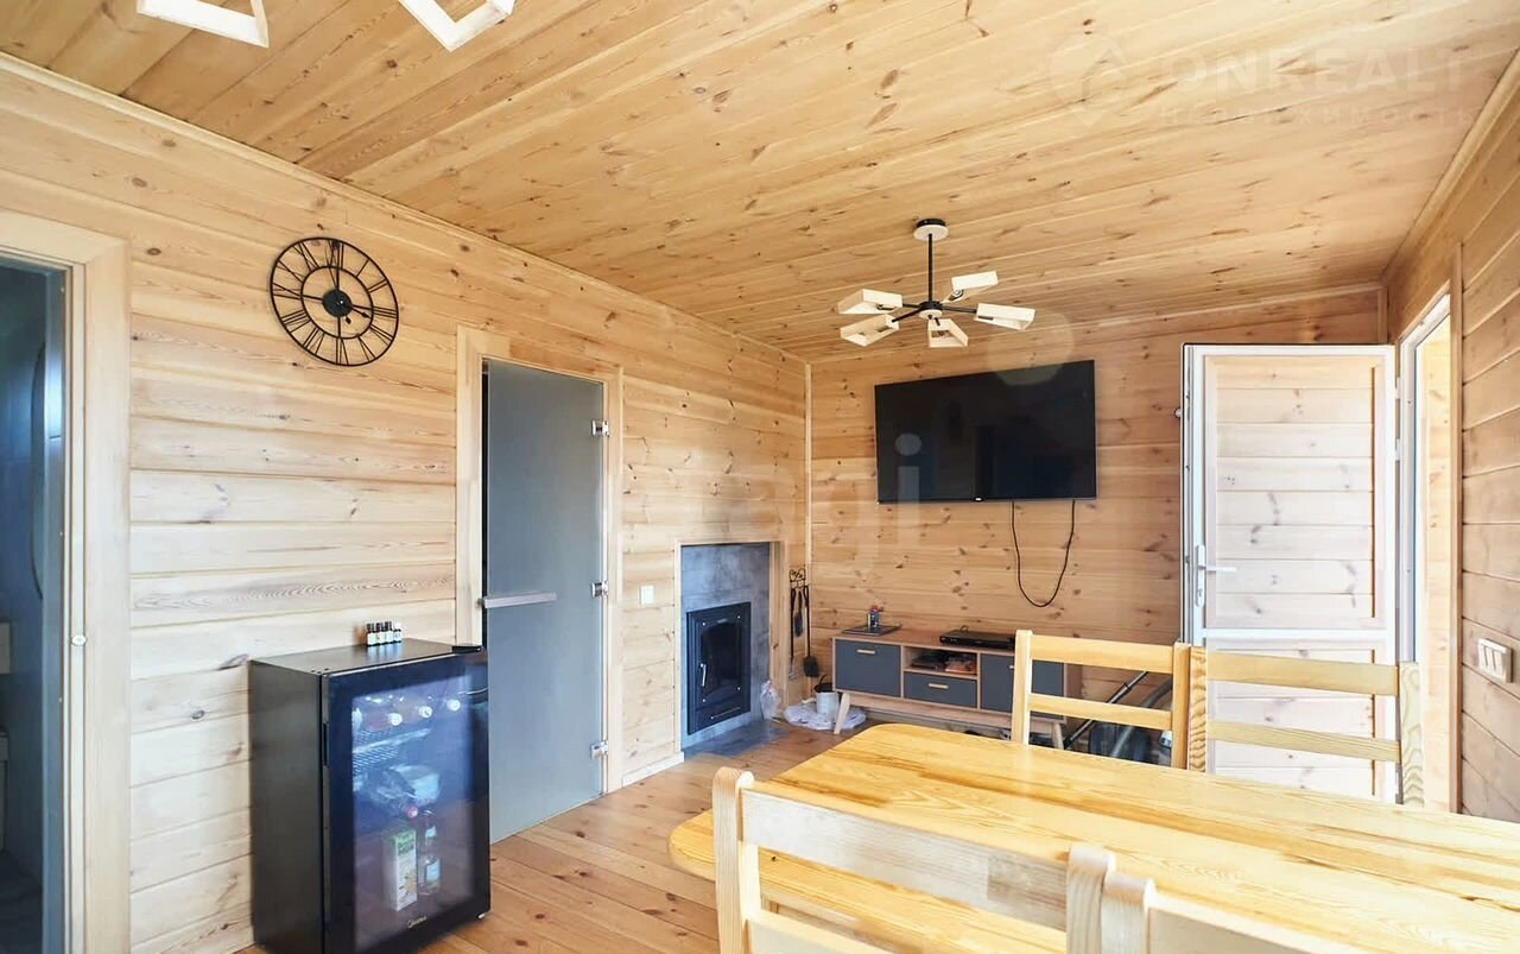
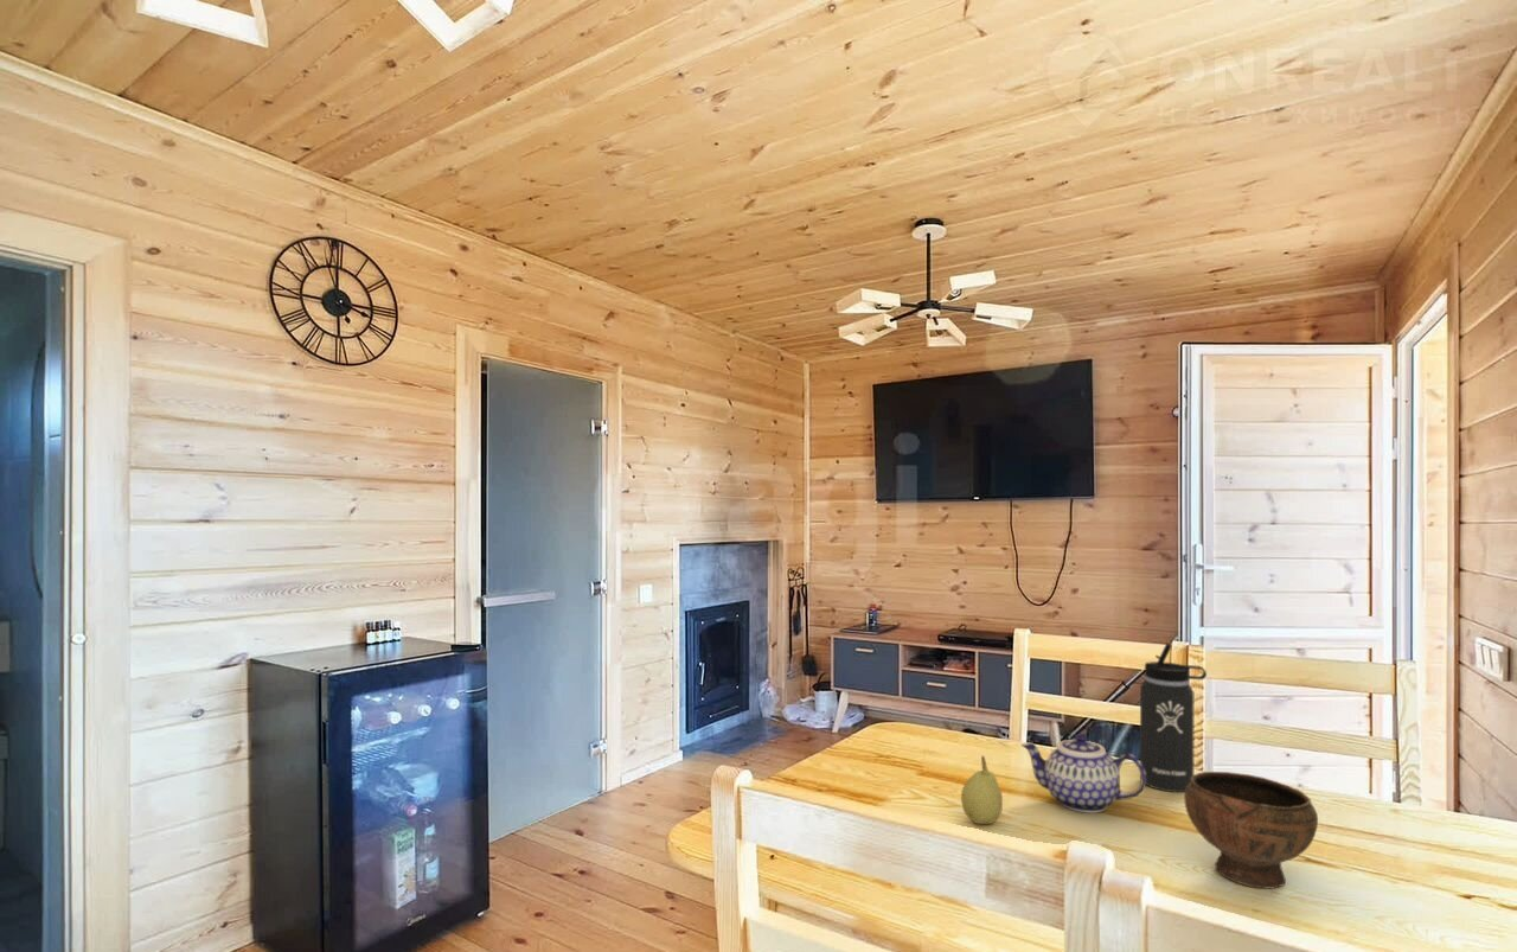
+ teapot (1081, 768)
+ thermos bottle (1172, 713)
+ fruit (981, 787)
+ bowl (1248, 829)
